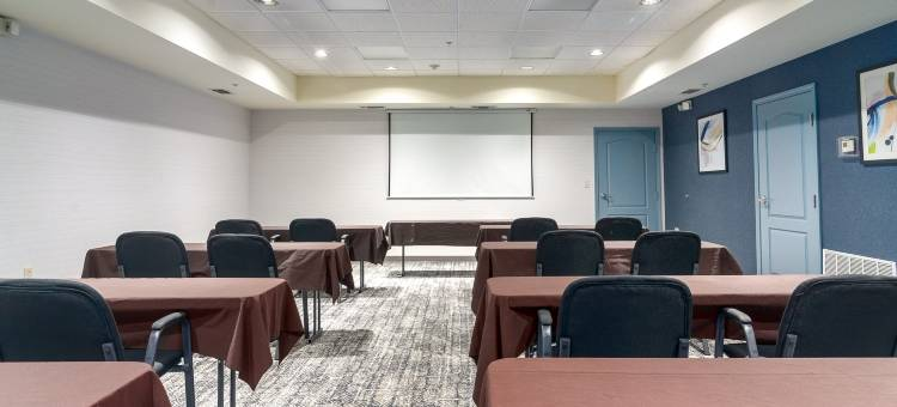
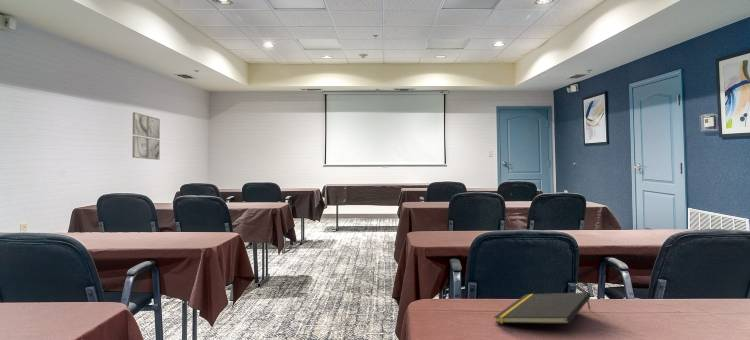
+ notepad (544, 307)
+ wall art (146, 136)
